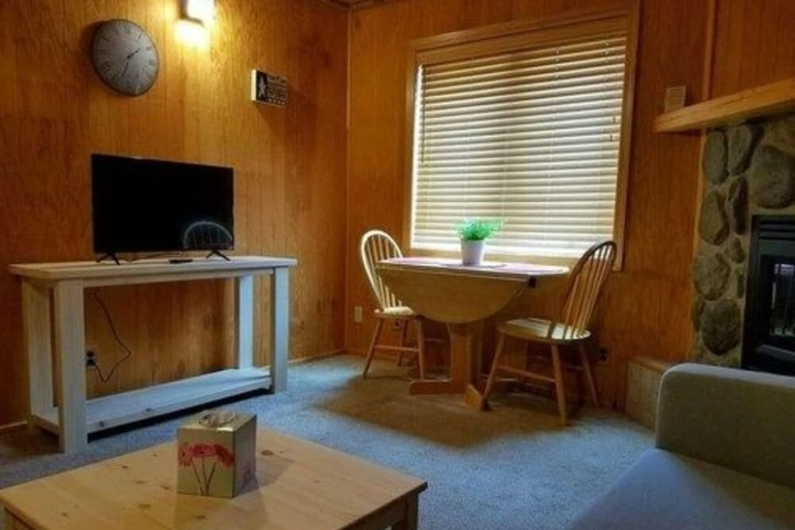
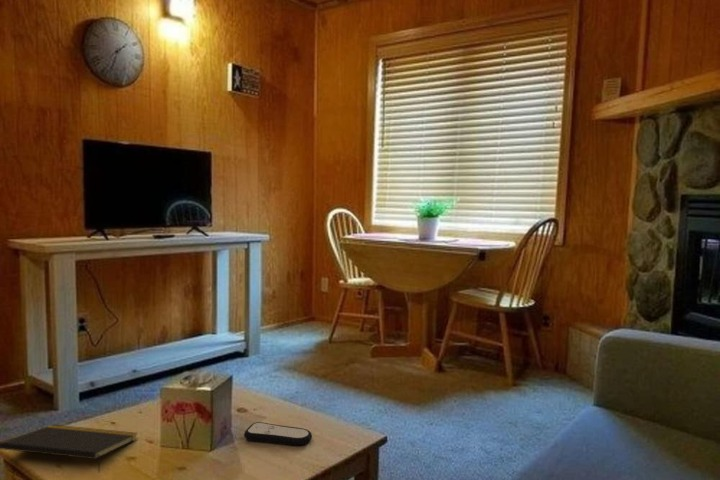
+ notepad (72, 440)
+ remote control (278, 433)
